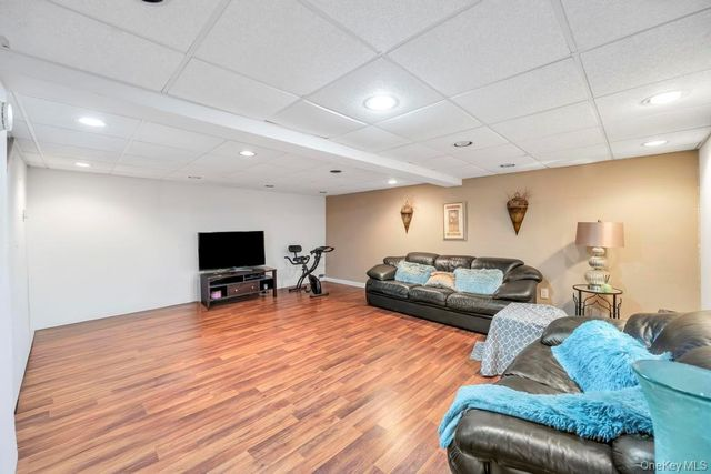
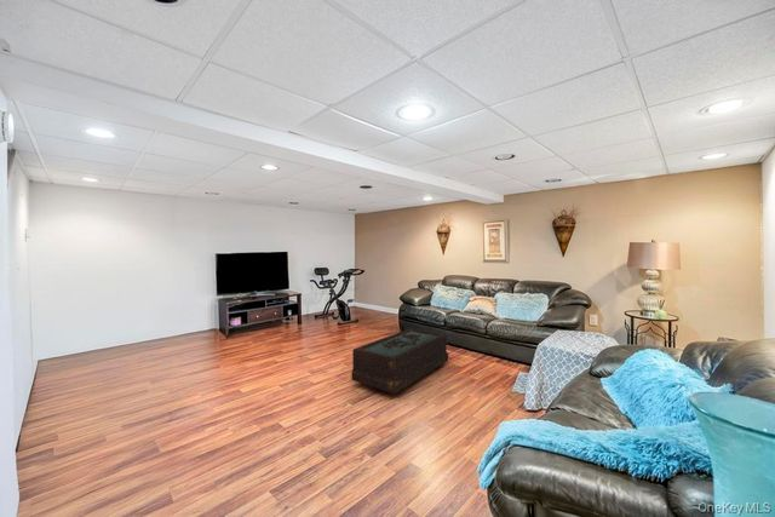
+ coffee table (403, 357)
